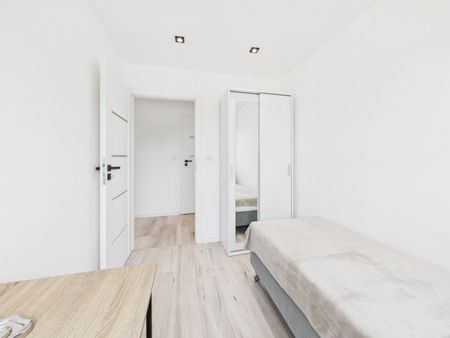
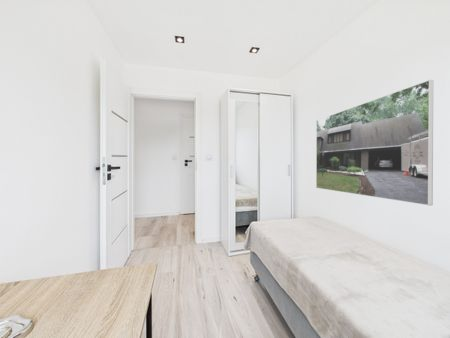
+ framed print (357, 150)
